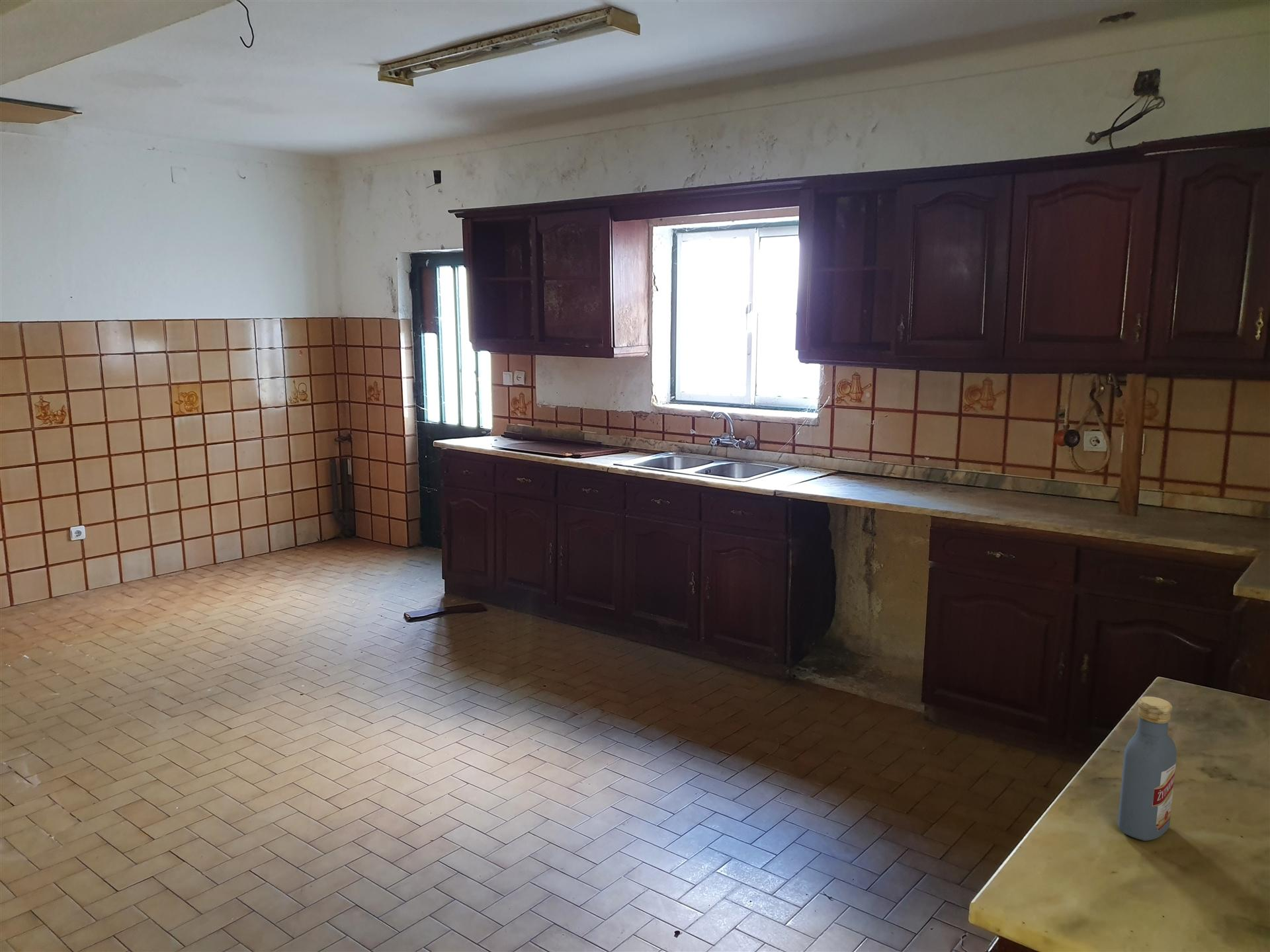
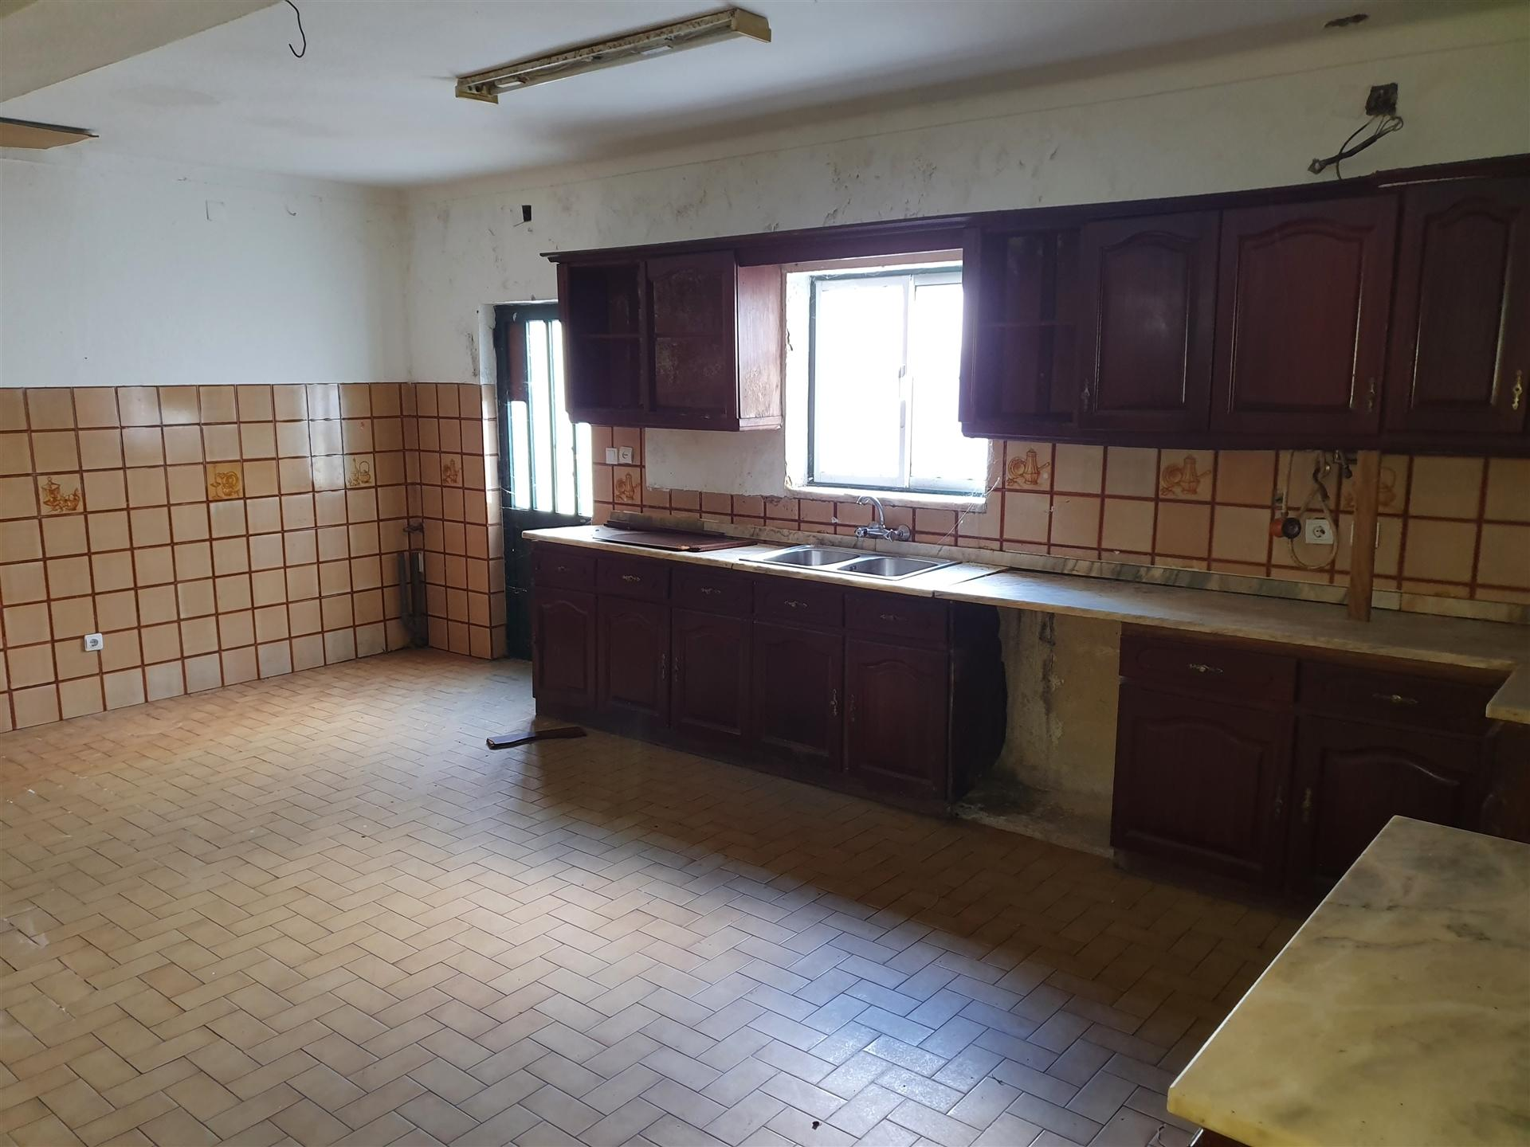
- vodka (1149, 765)
